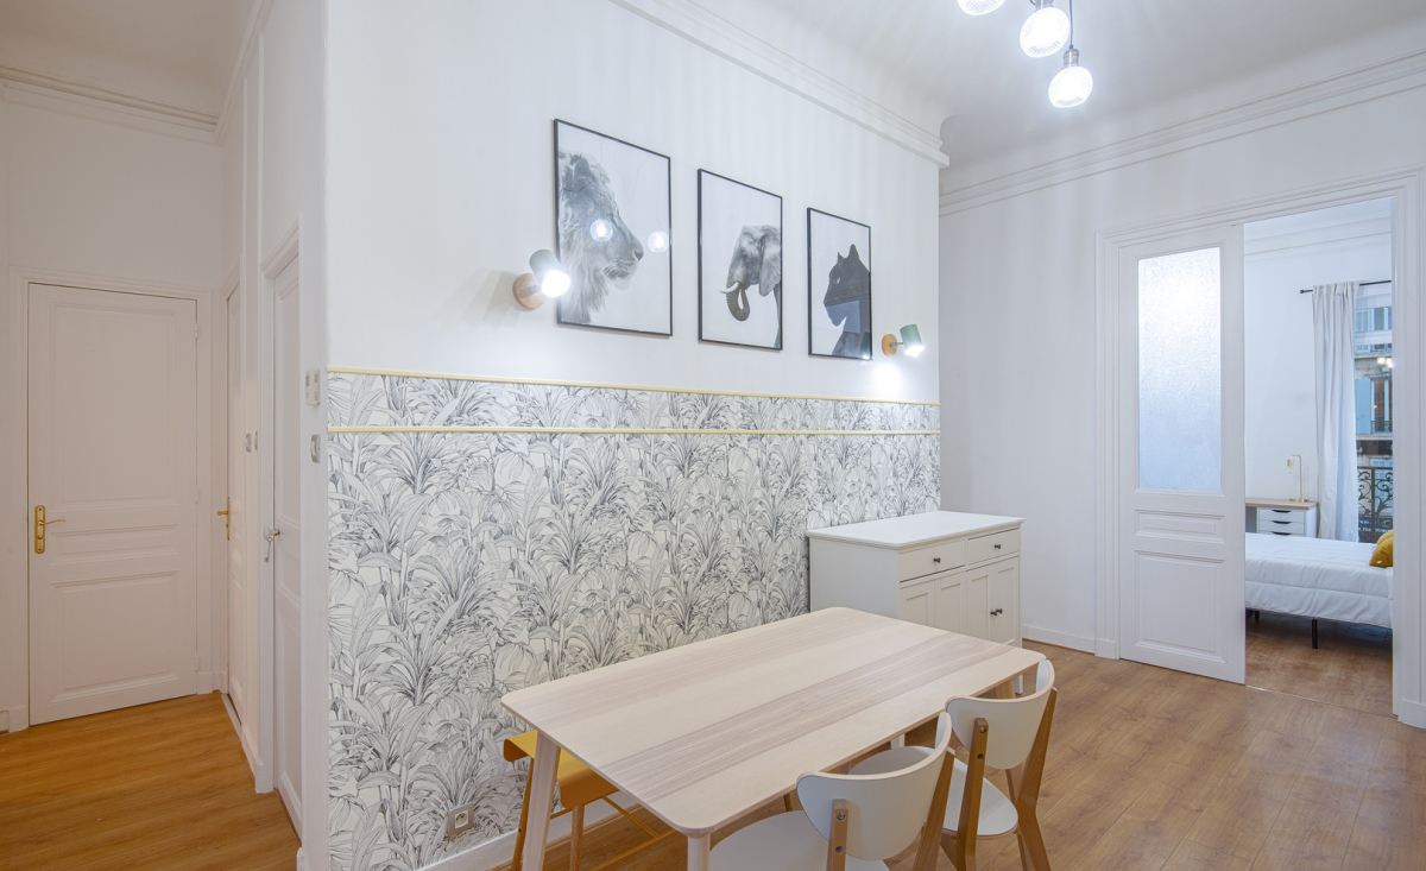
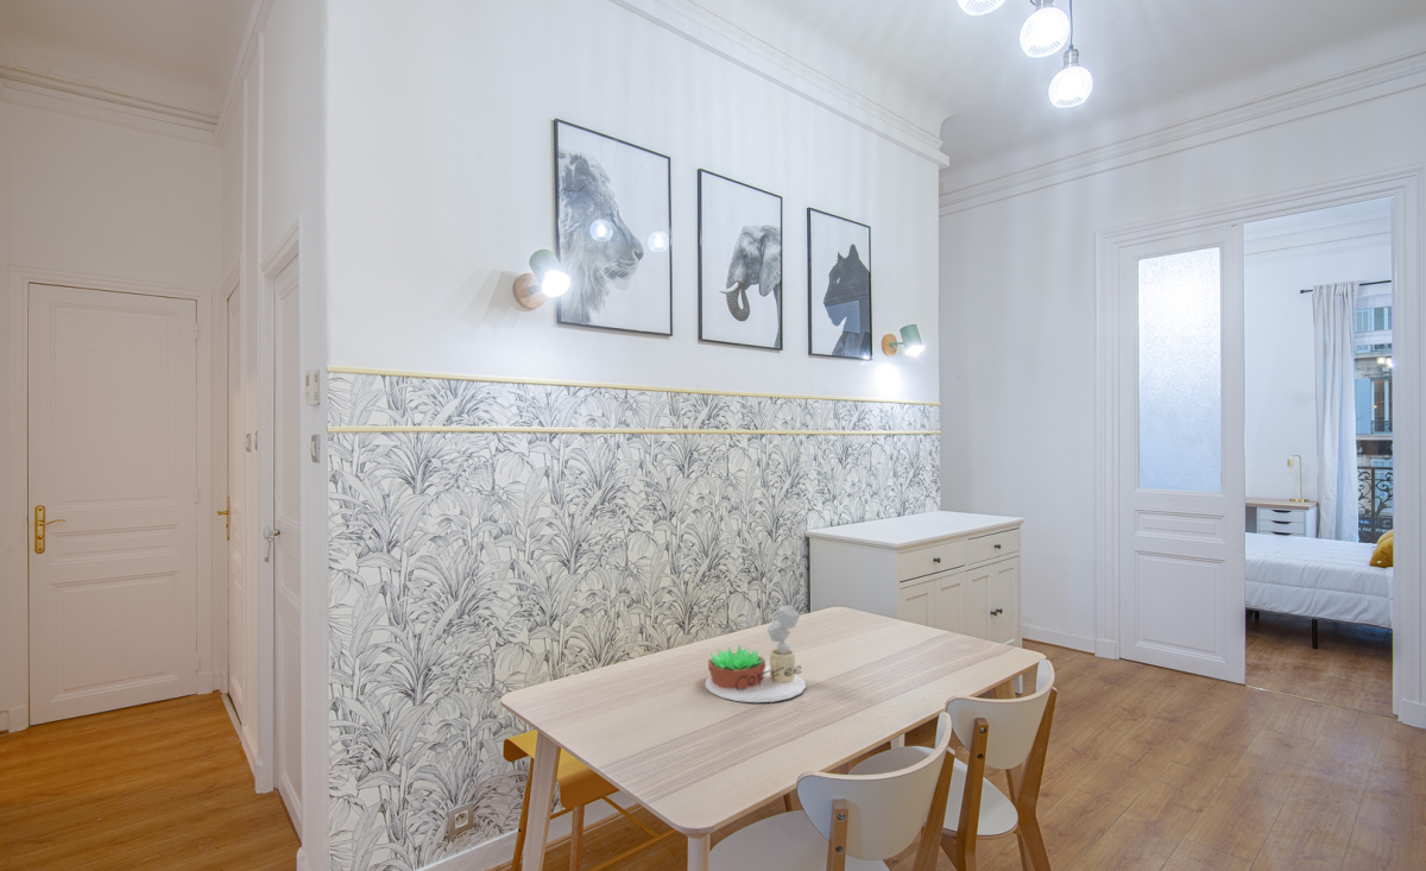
+ succulent plant (757, 650)
